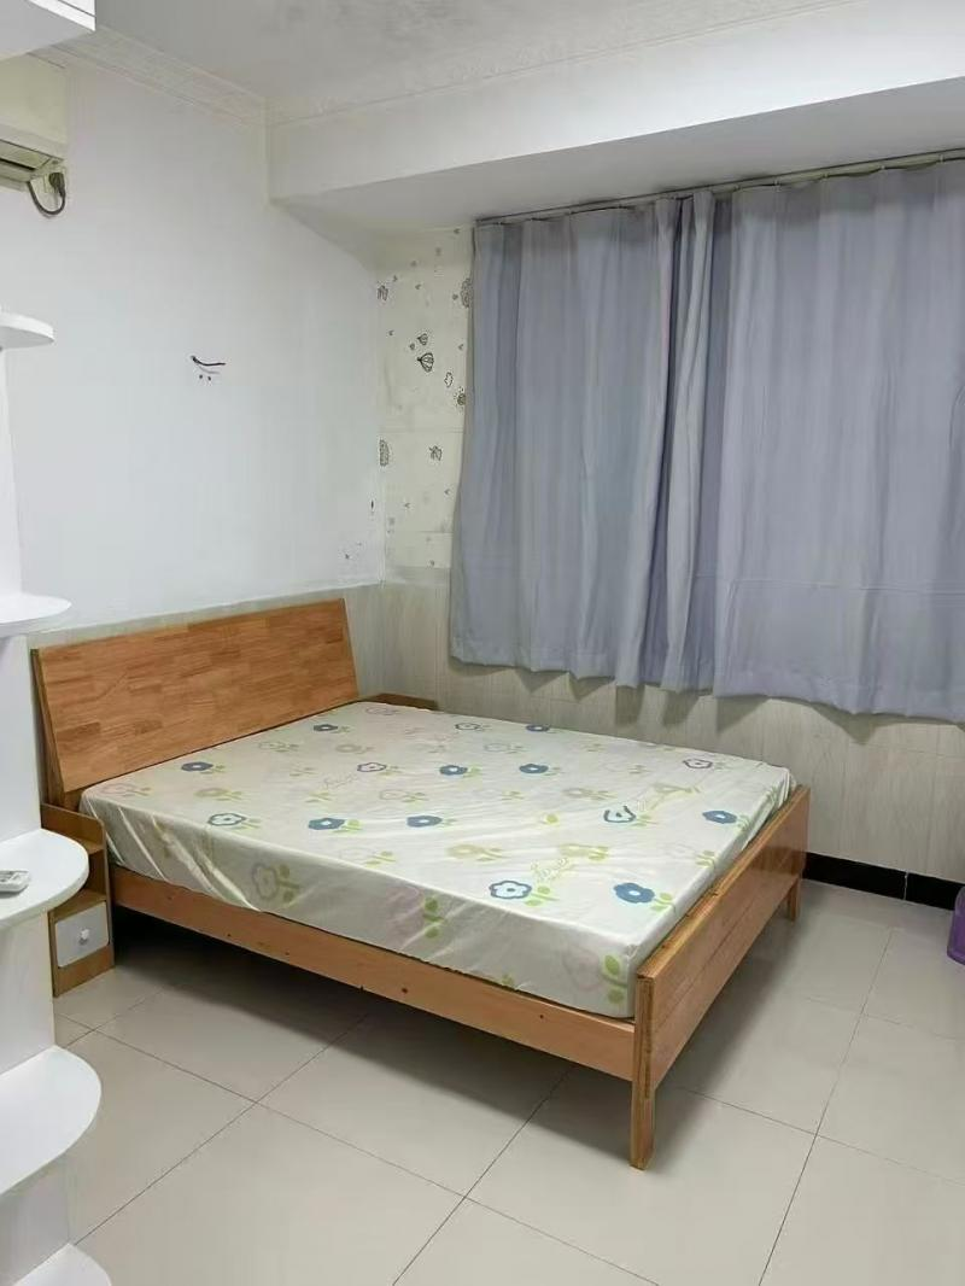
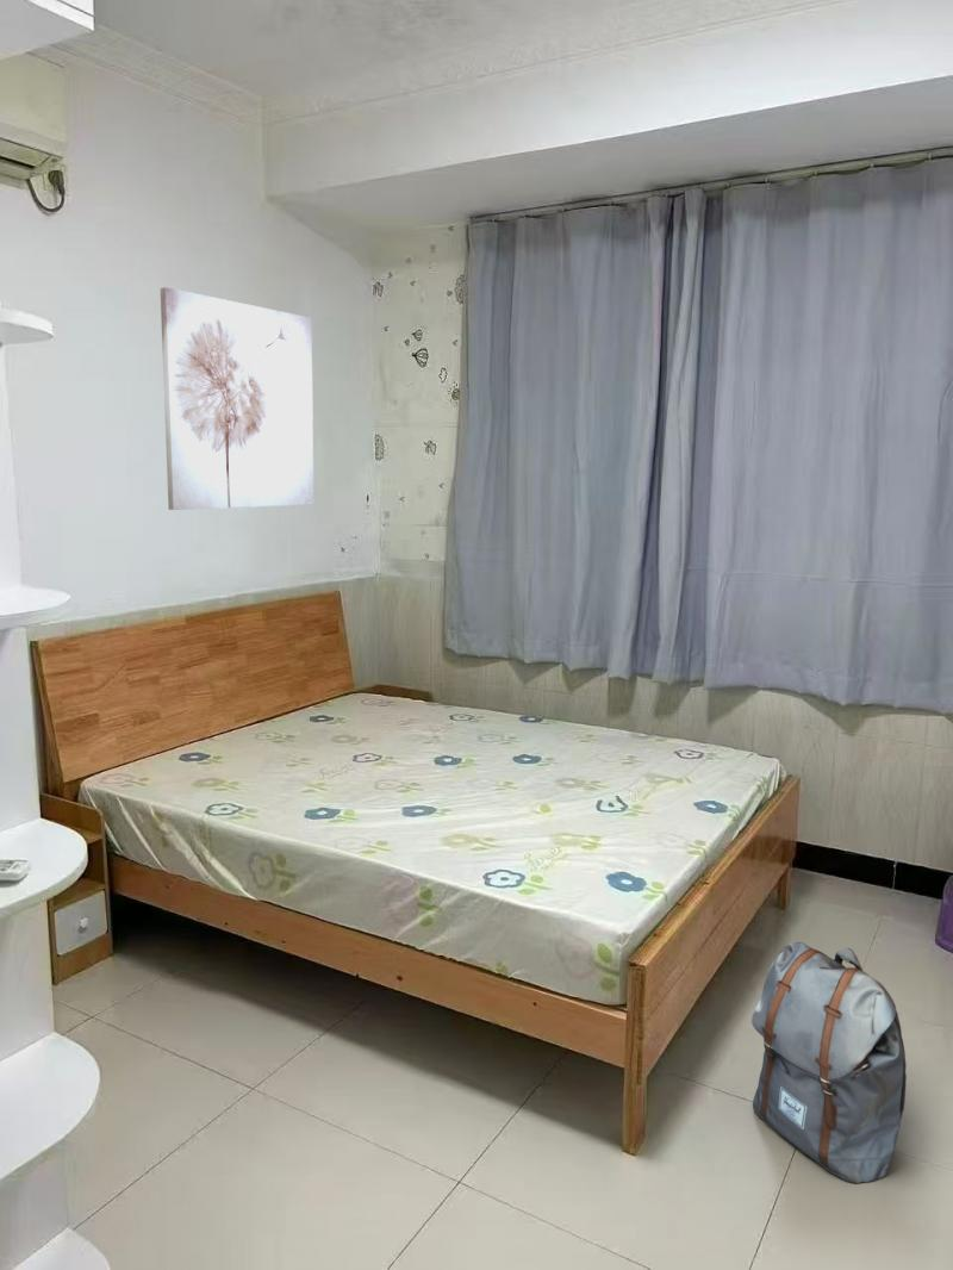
+ wall art (244, 406)
+ backpack (829, 1042)
